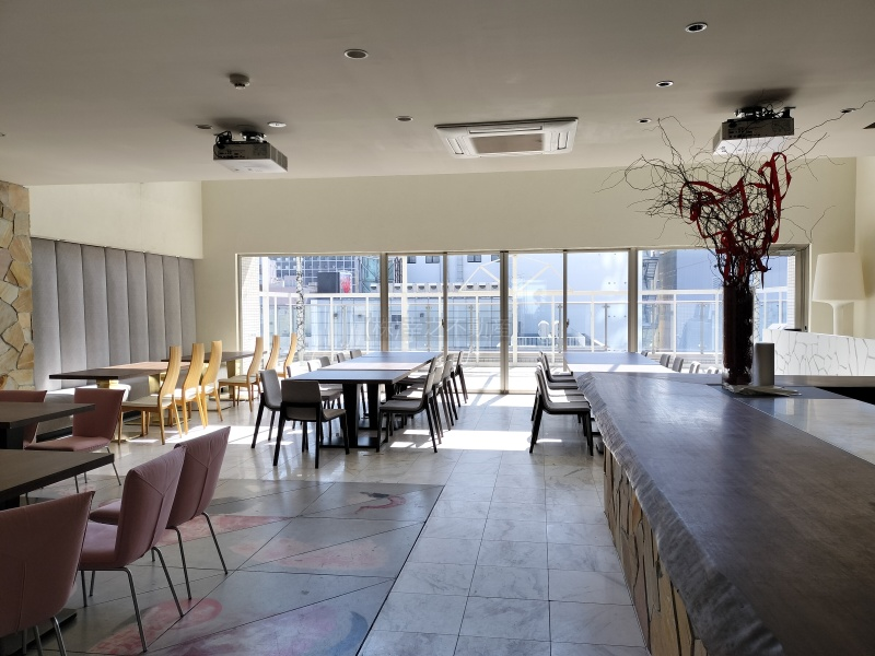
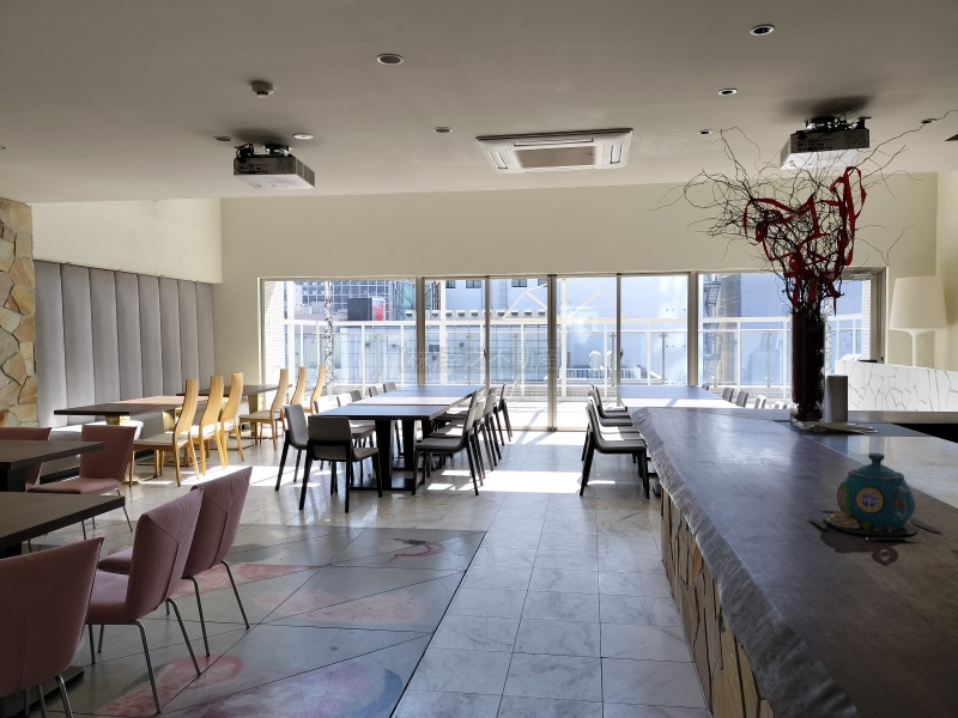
+ teapot (872, 489)
